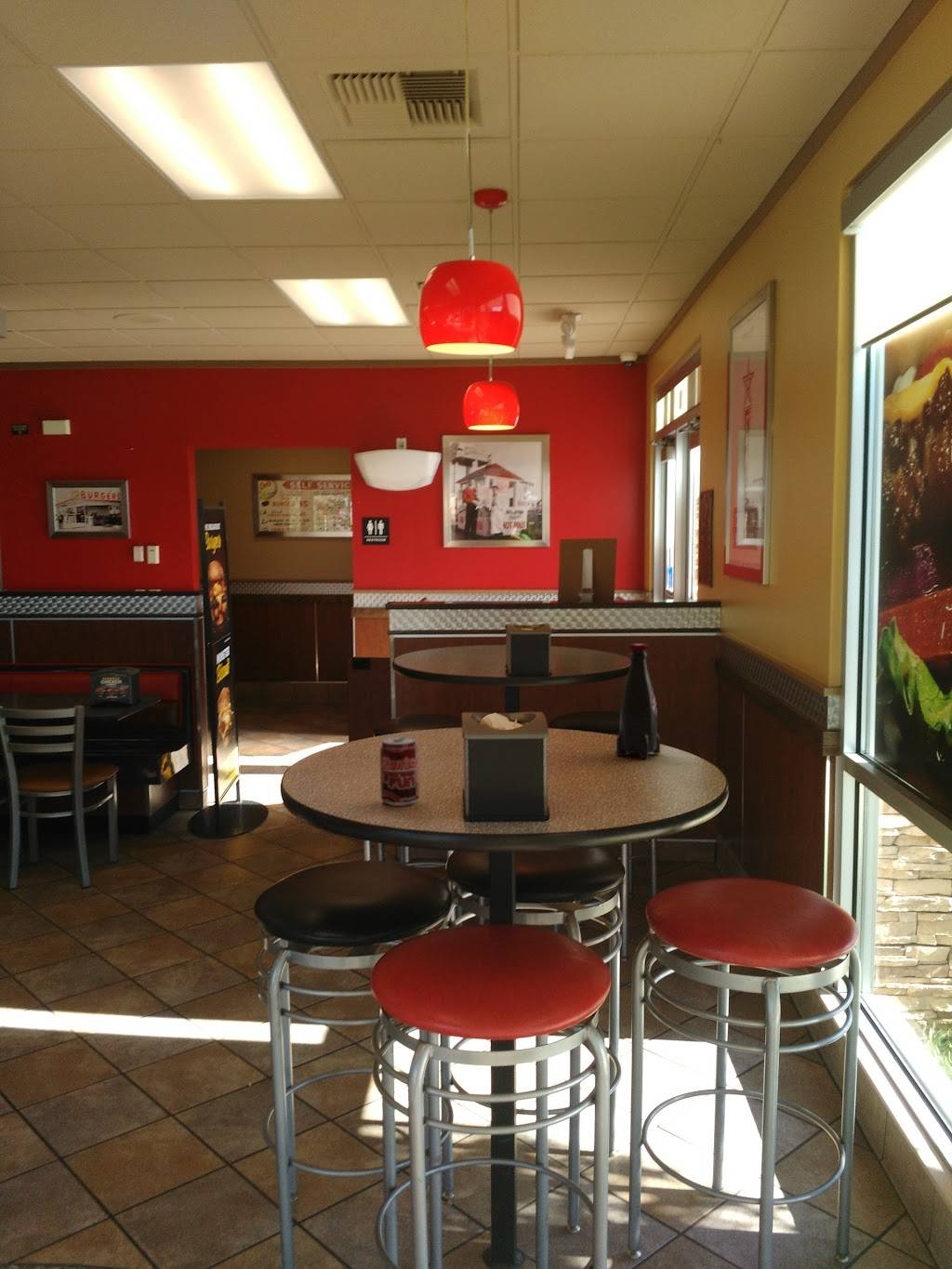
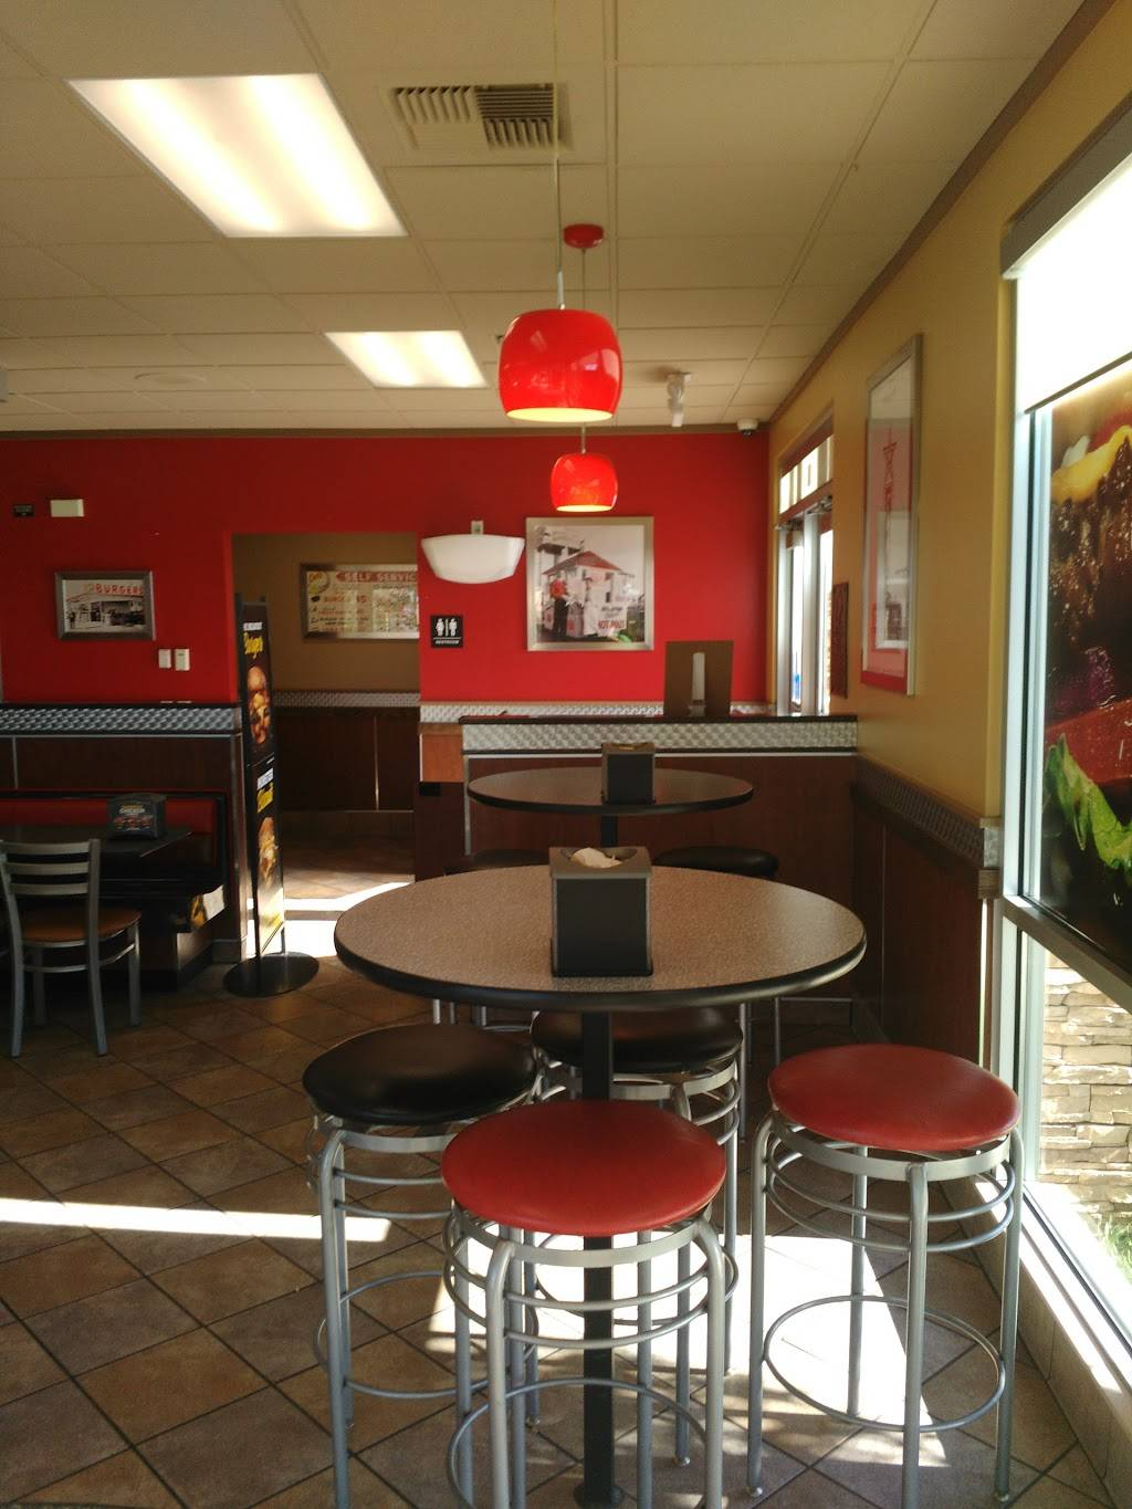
- beverage can (399, 770)
- soda bottle (638, 699)
